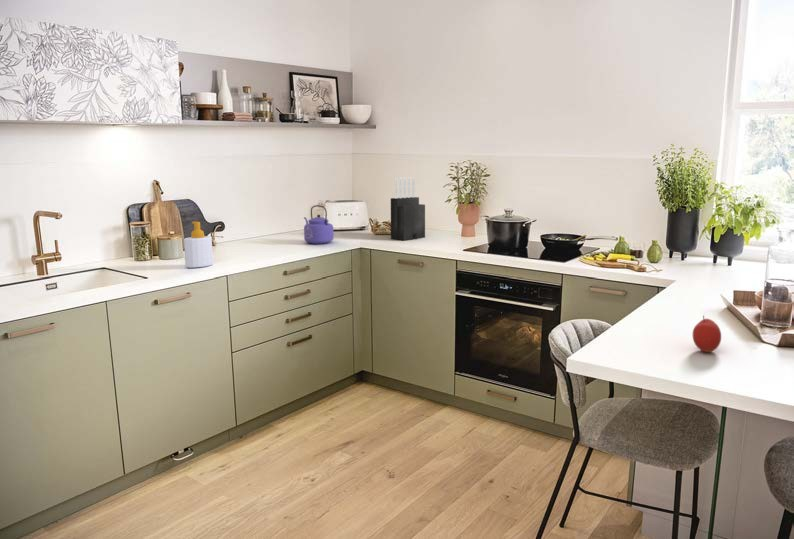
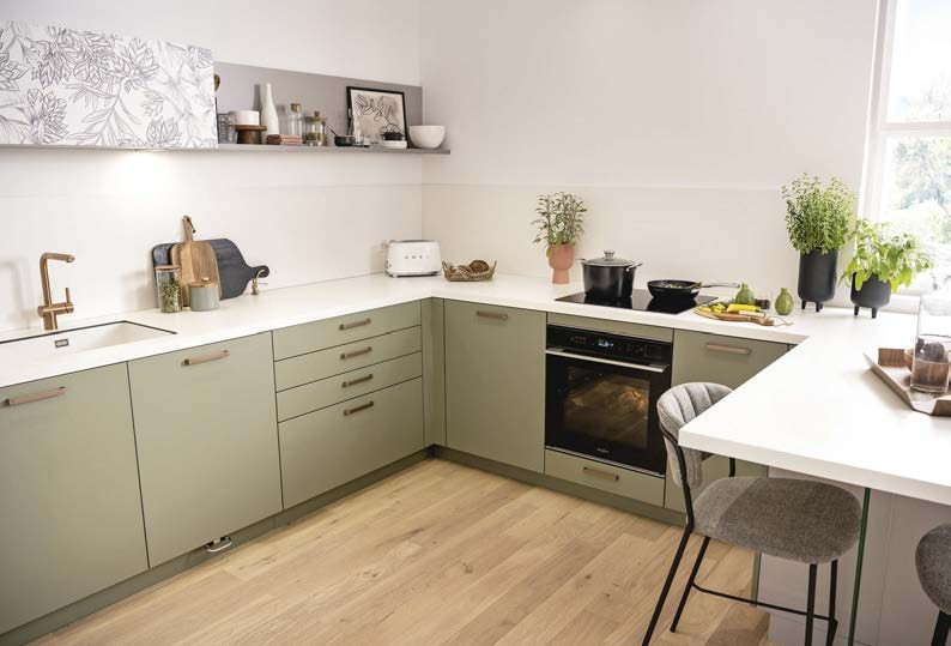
- fruit (706, 333)
- kettle (316, 223)
- knife block (409, 208)
- soap bottle (198, 244)
